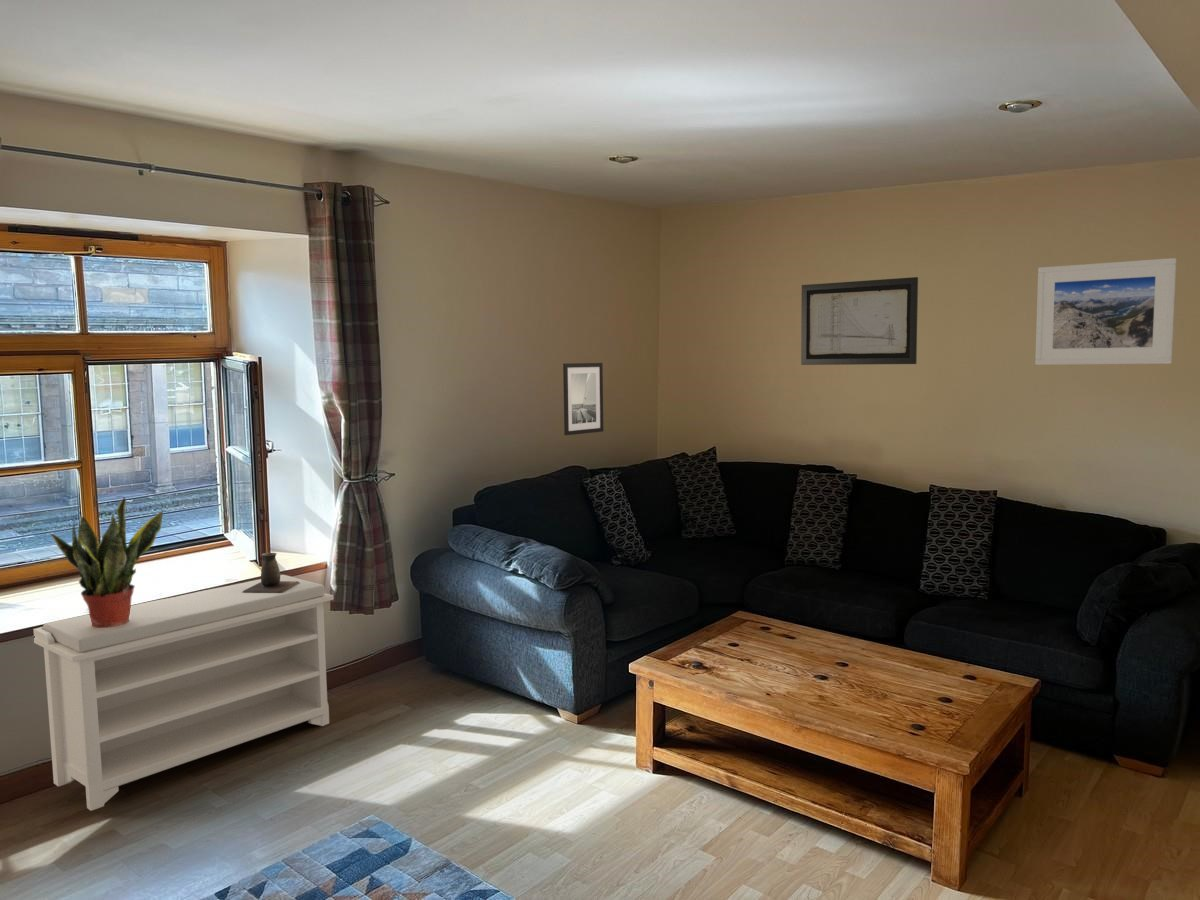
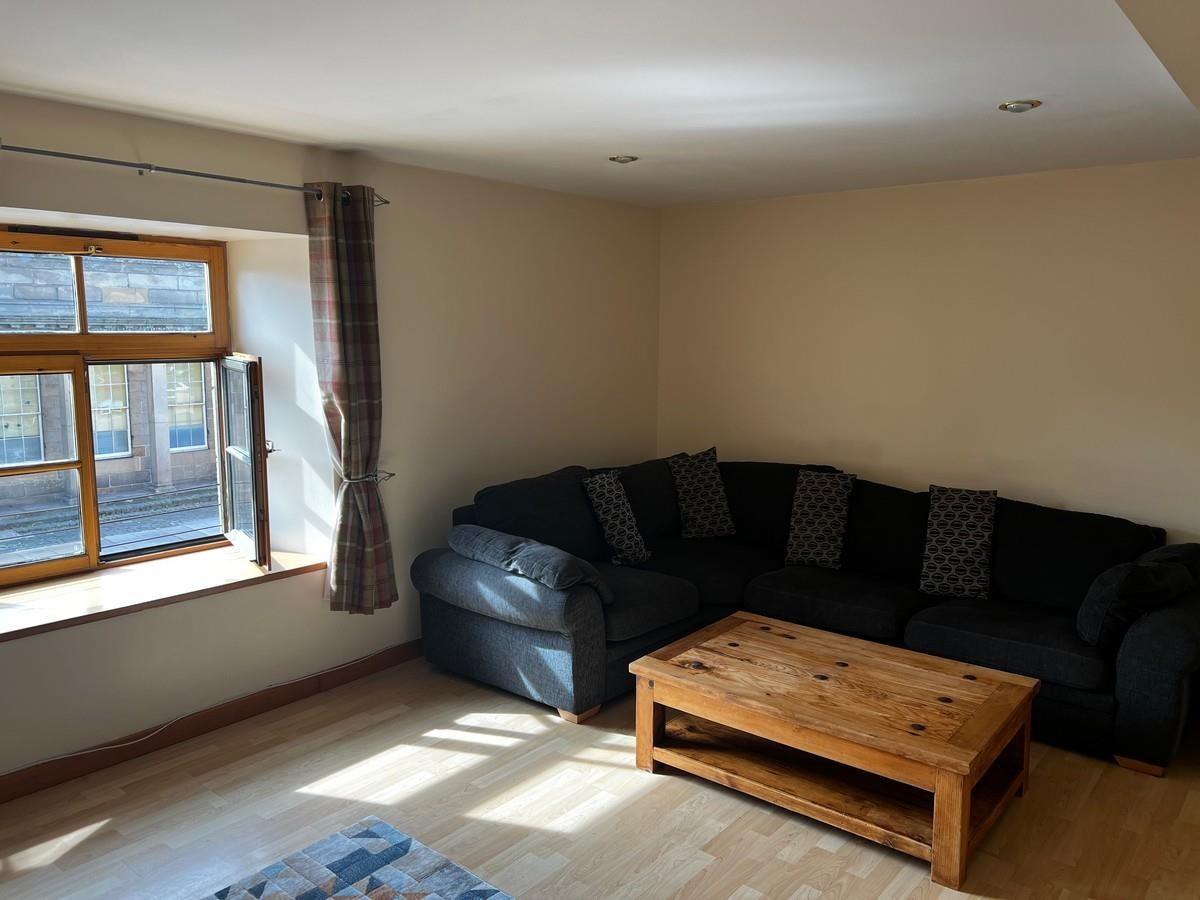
- bench (198, 677)
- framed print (1102, 313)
- potted plant (111, 557)
- wall art (583, 398)
- decorative vase (270, 570)
- wall art (856, 323)
